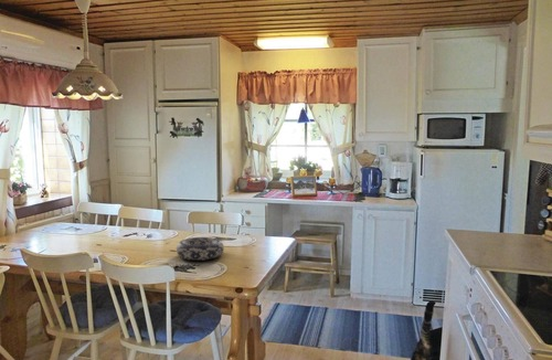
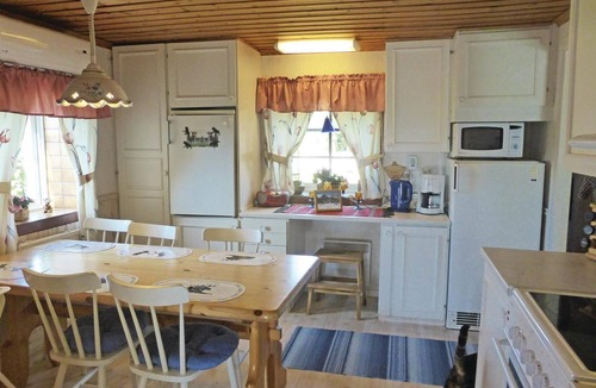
- decorative bowl (200, 248)
